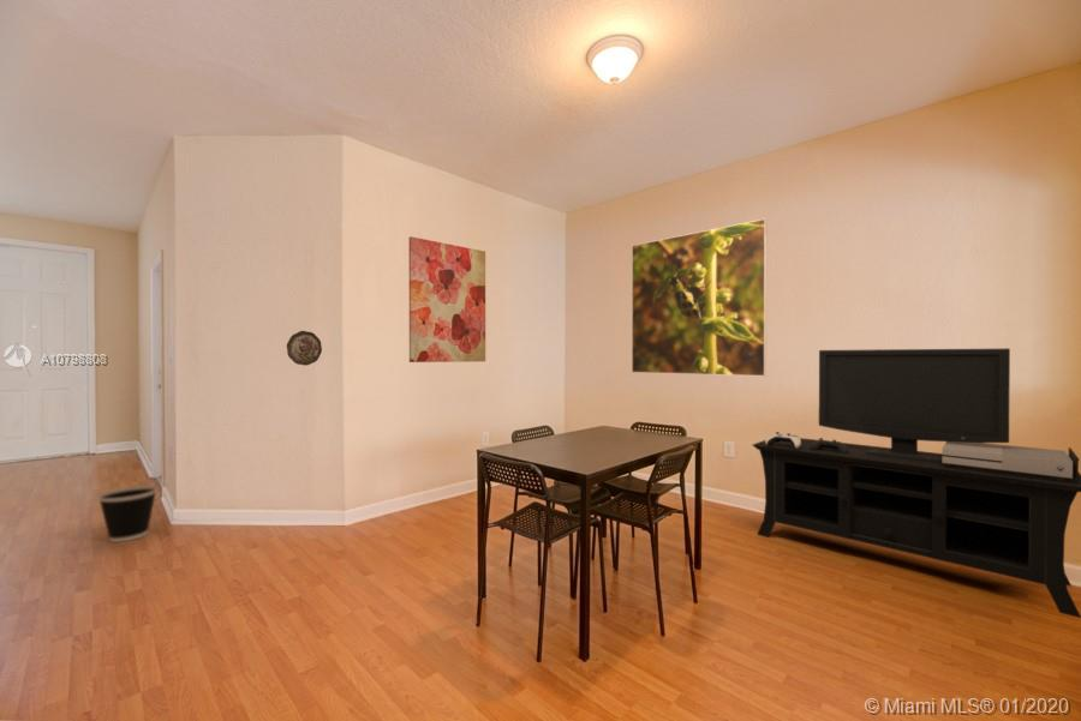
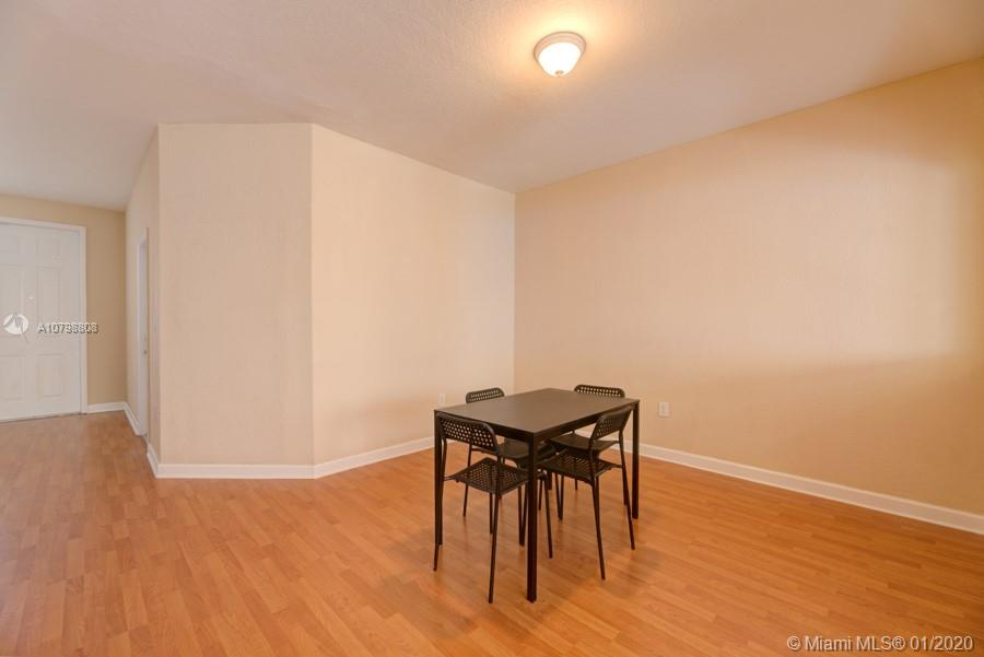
- media console (894, 453)
- wall art (449, 302)
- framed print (692, 304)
- wastebasket (129, 513)
- decorative plate (304, 348)
